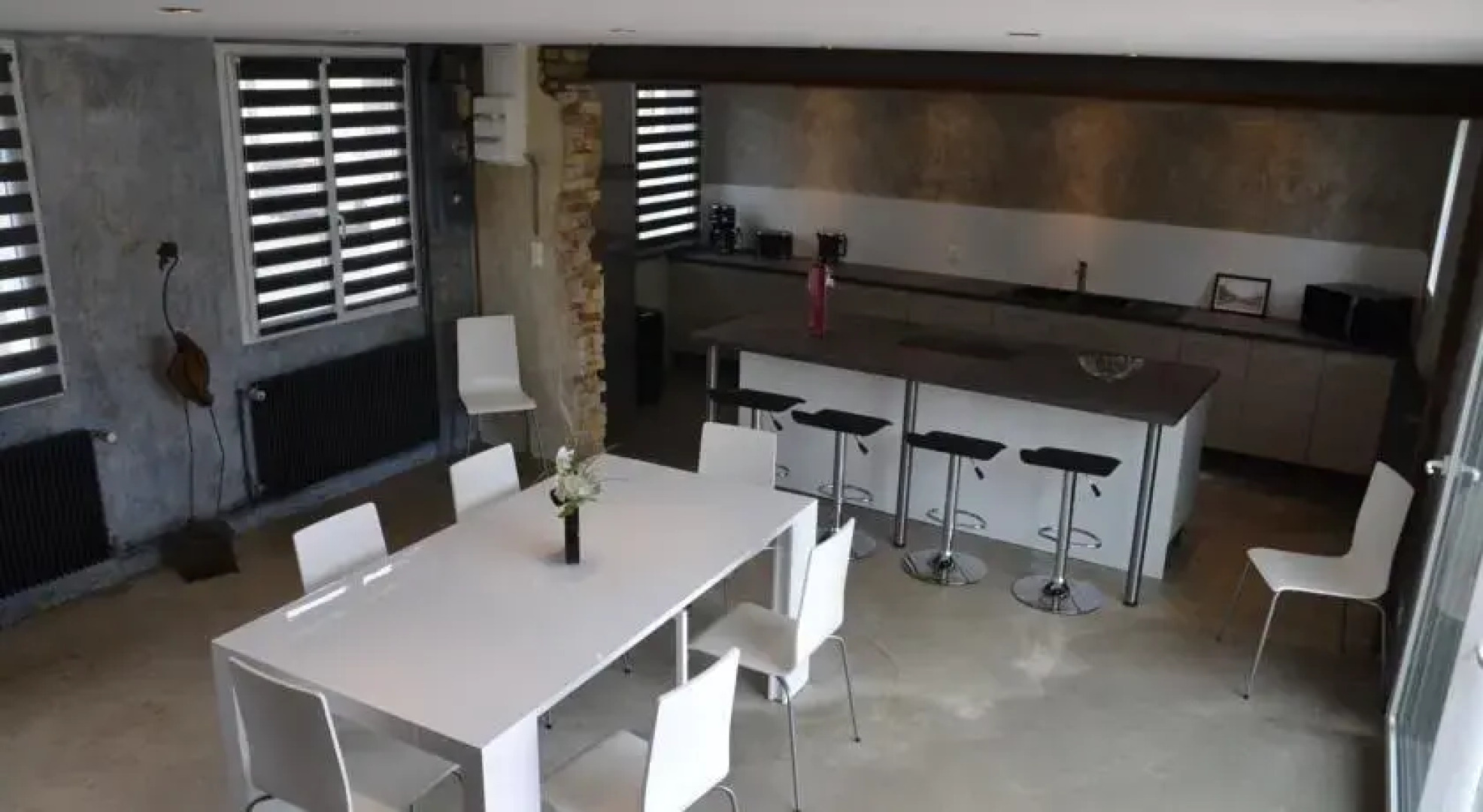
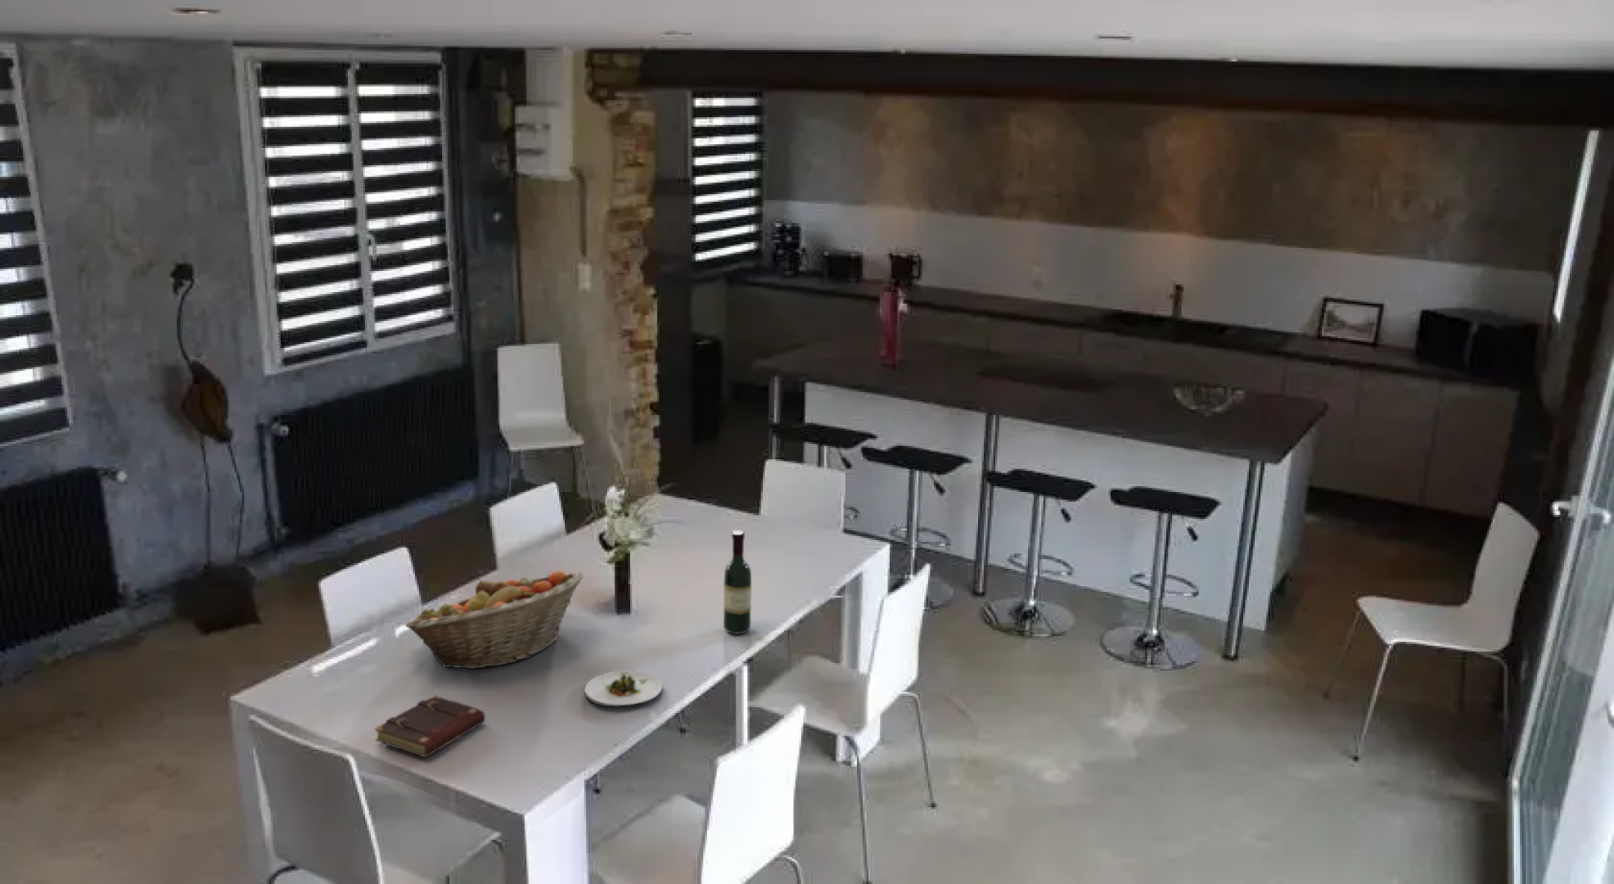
+ wine bottle (738, 581)
+ book (430, 724)
+ salad plate (623, 684)
+ fruit basket (497, 612)
